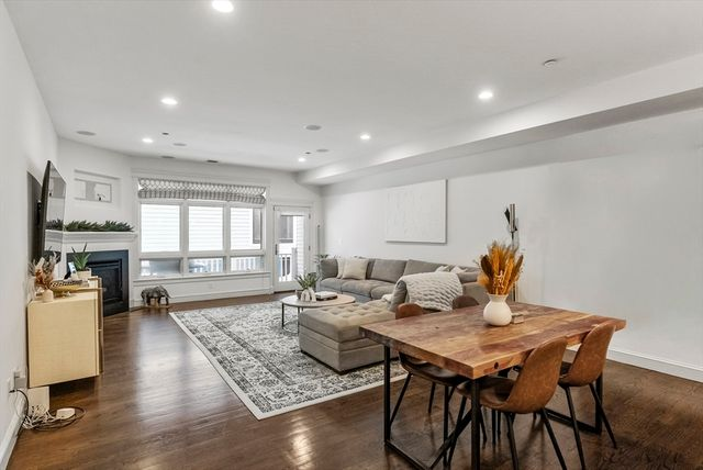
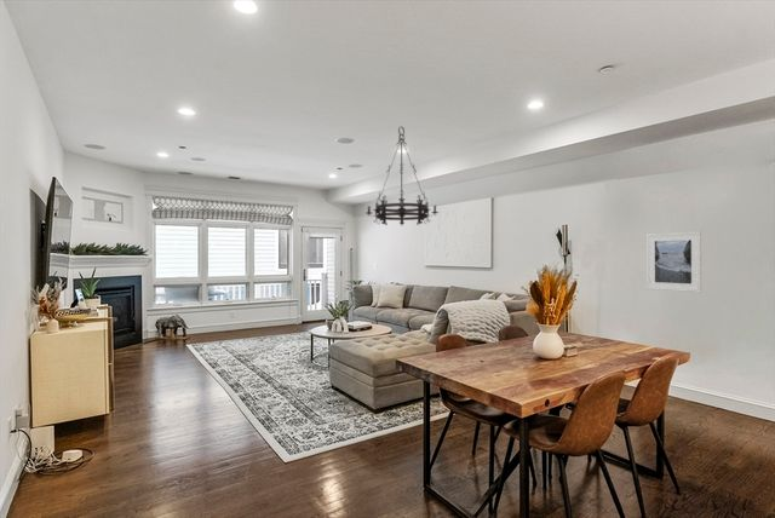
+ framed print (672, 261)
+ chandelier (401, 174)
